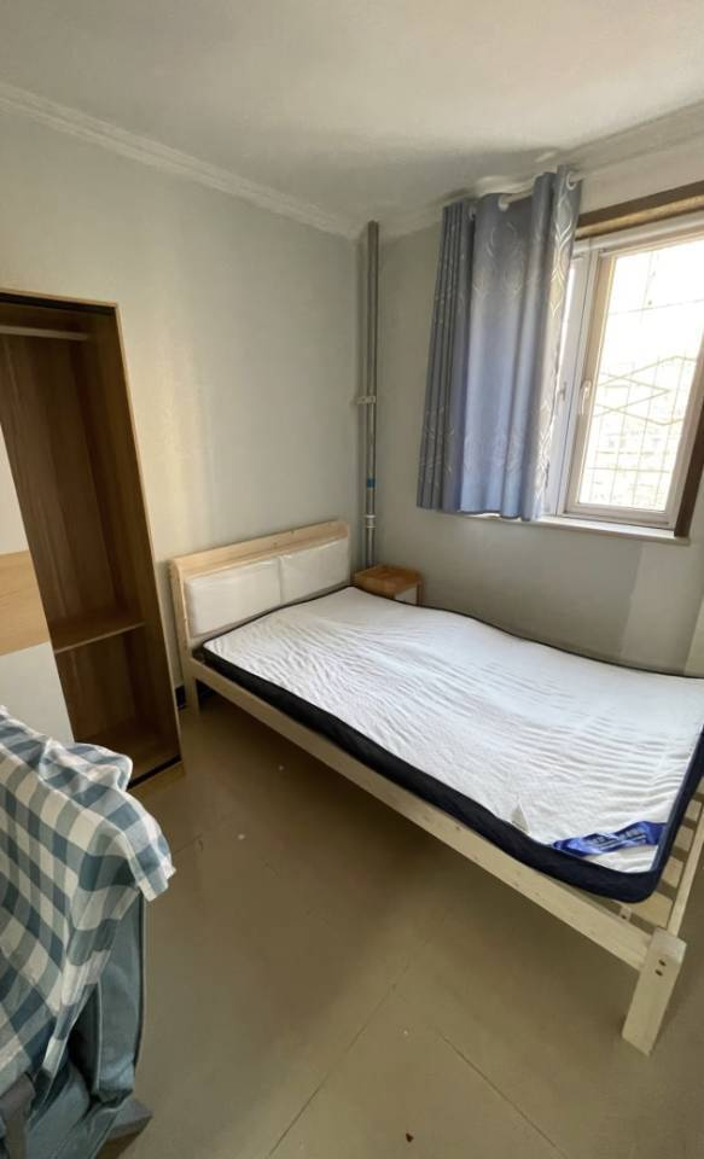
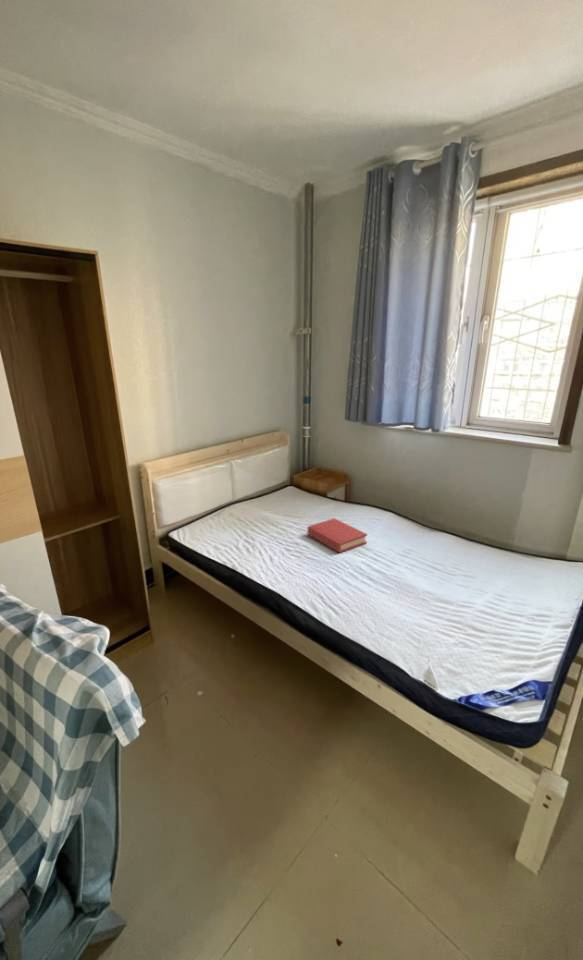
+ hardback book (336, 534)
